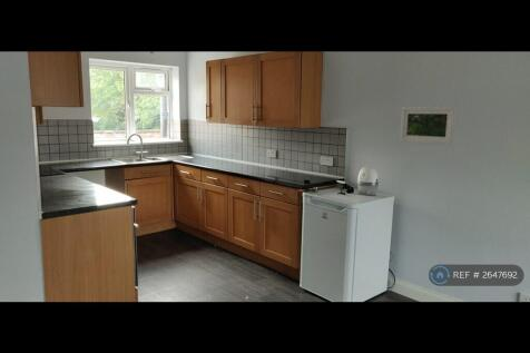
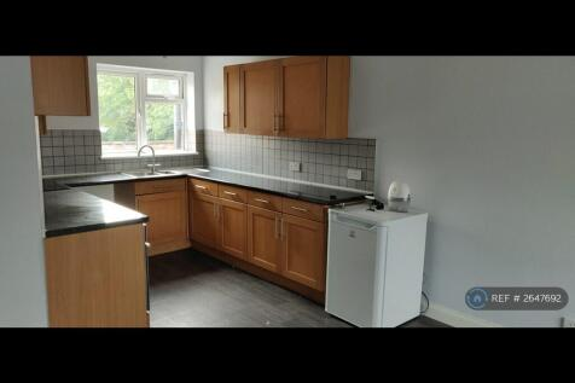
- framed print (426, 125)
